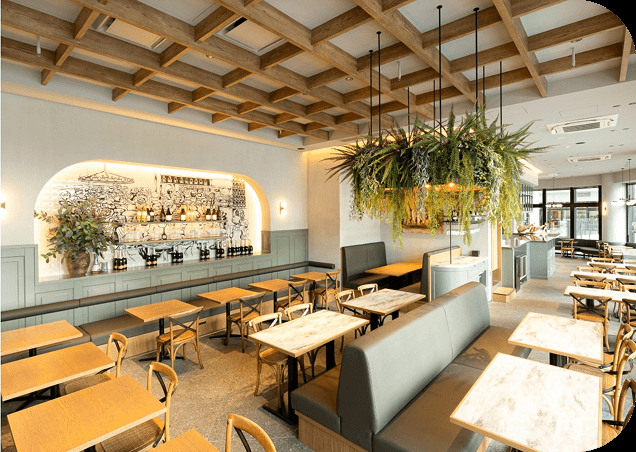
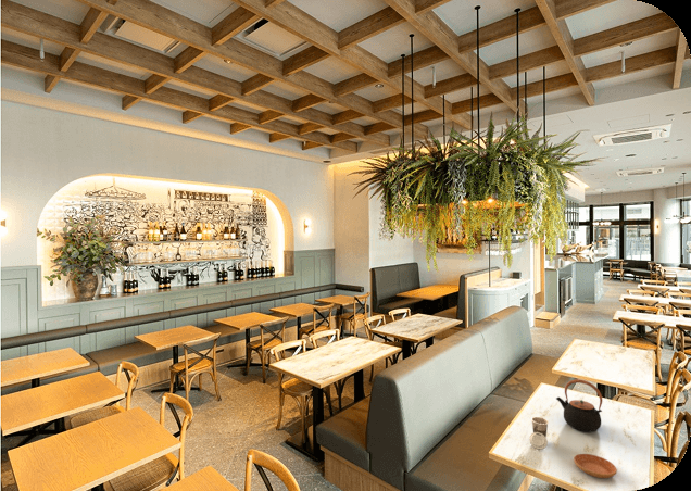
+ cup (539, 432)
+ teapot (578, 402)
+ saucer (594, 466)
